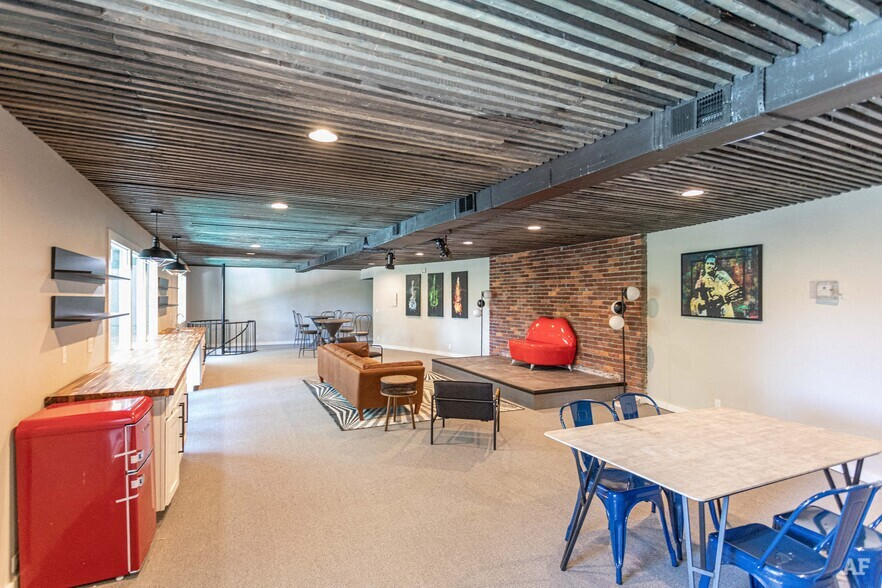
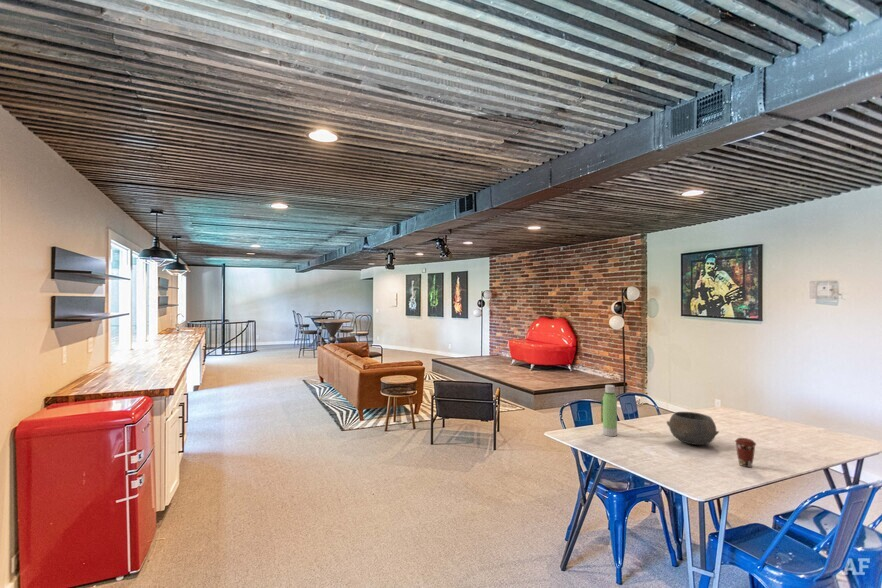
+ bowl (692, 428)
+ coffee cup (745, 452)
+ water bottle (609, 409)
